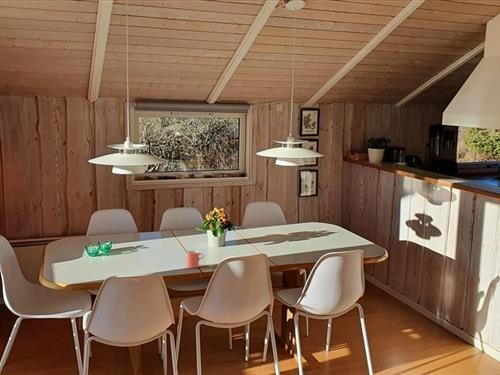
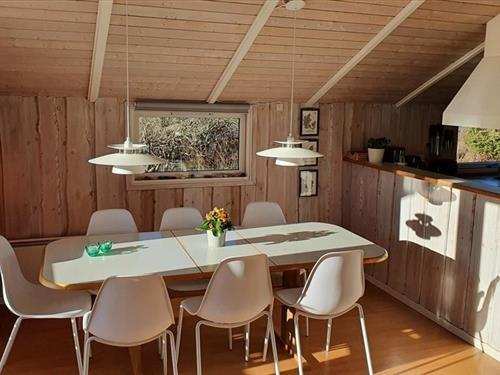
- cup (195, 259)
